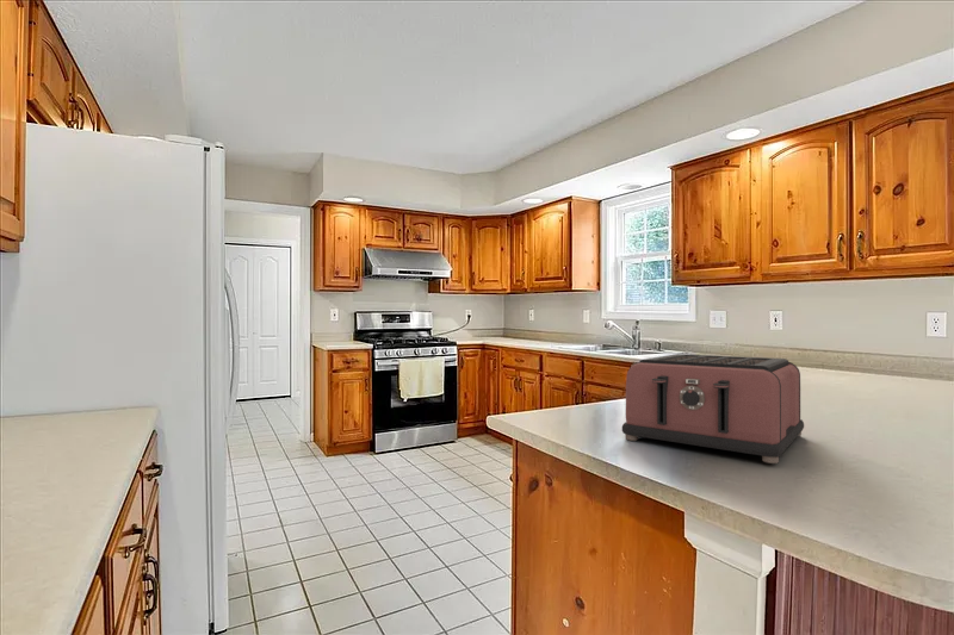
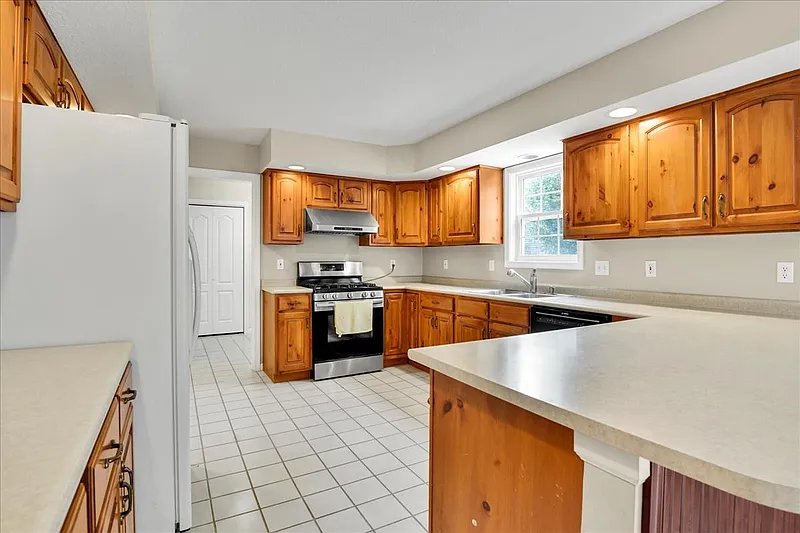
- toaster (712, 398)
